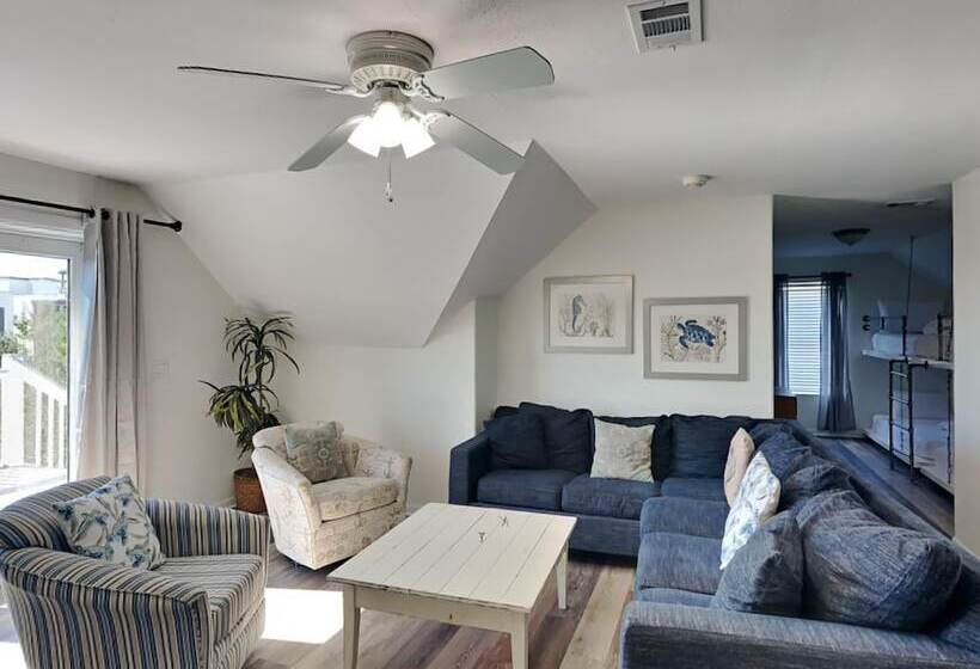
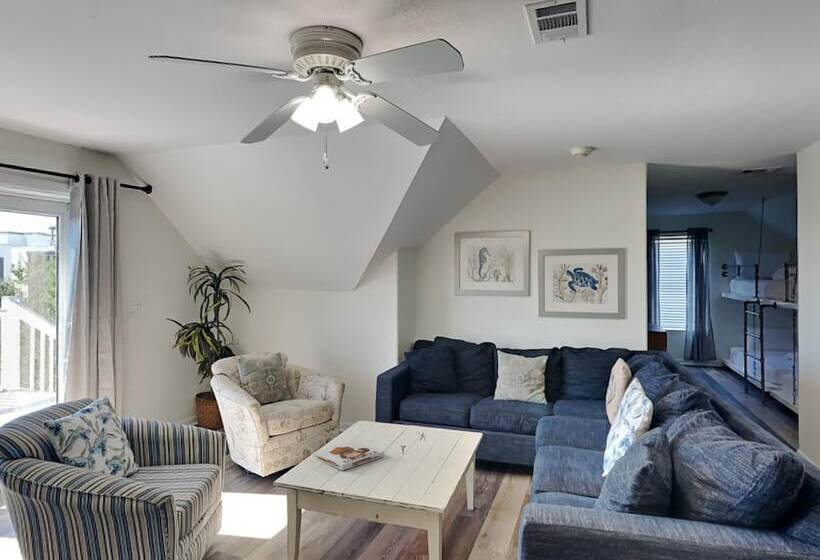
+ board game (348, 454)
